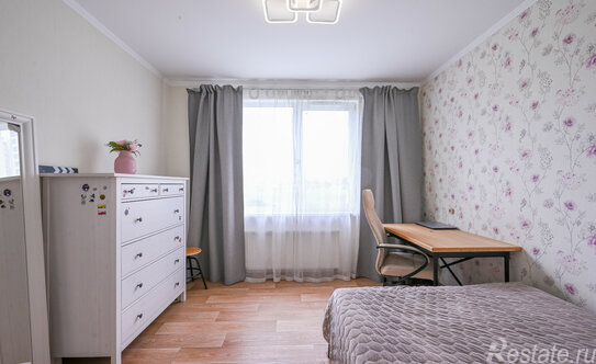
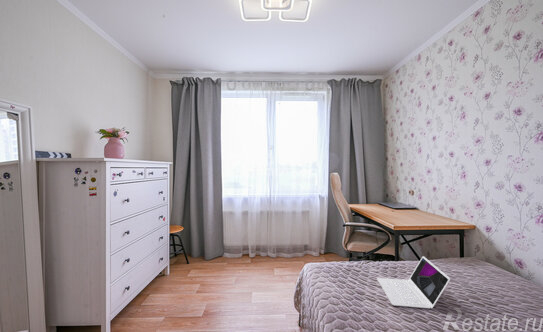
+ laptop (410, 277)
